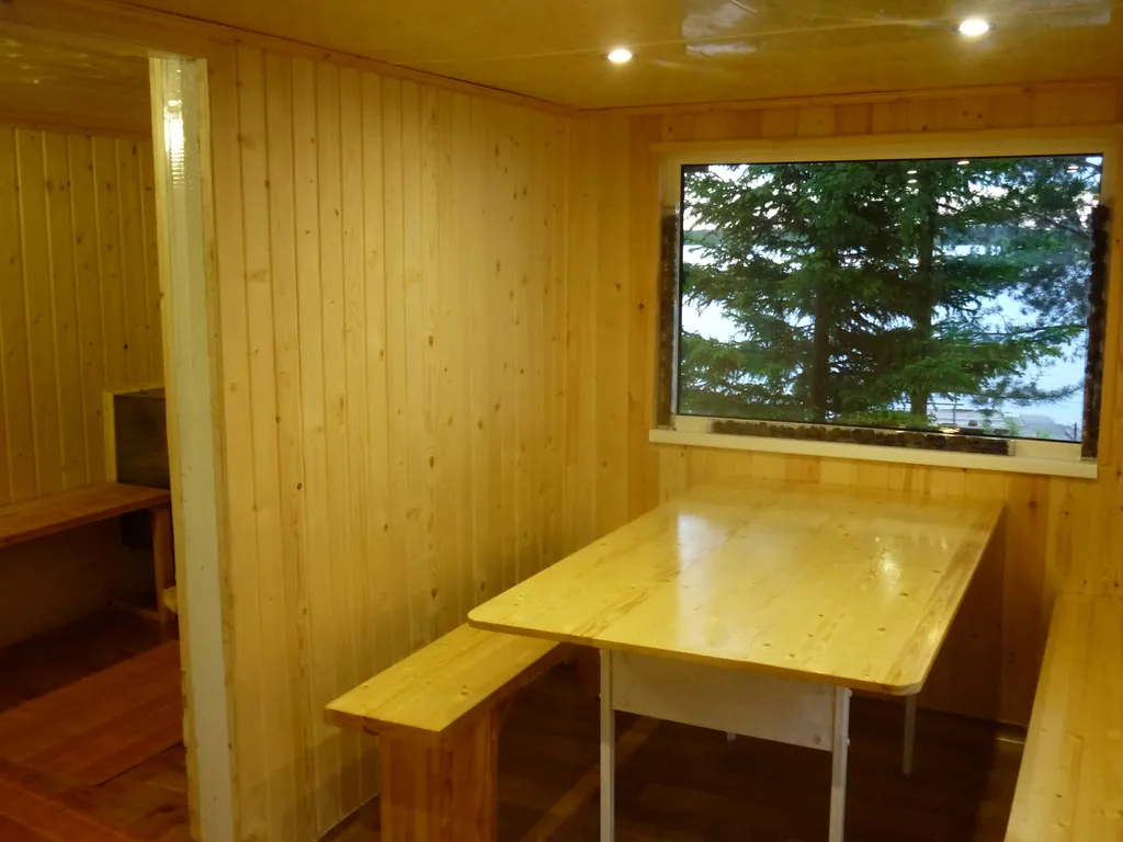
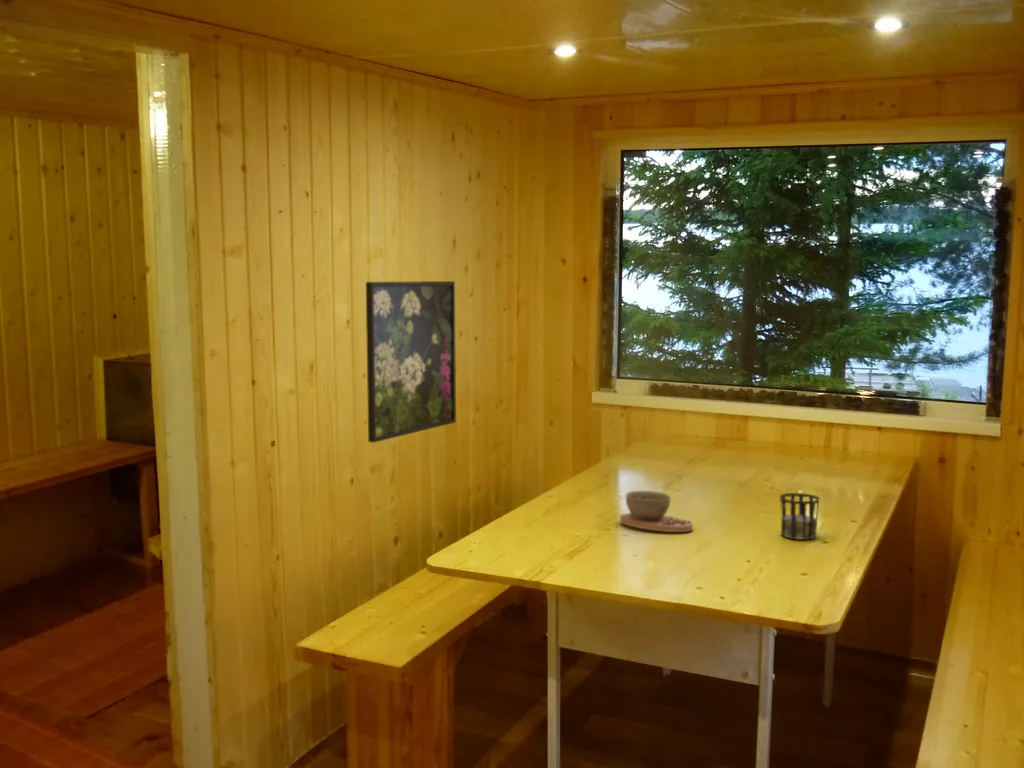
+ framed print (414, 357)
+ bowl (656, 510)
+ cup (799, 516)
